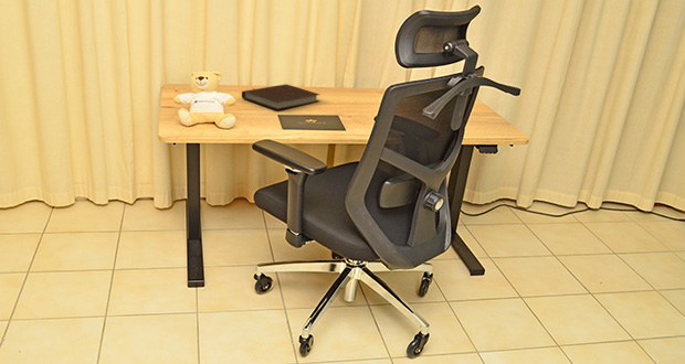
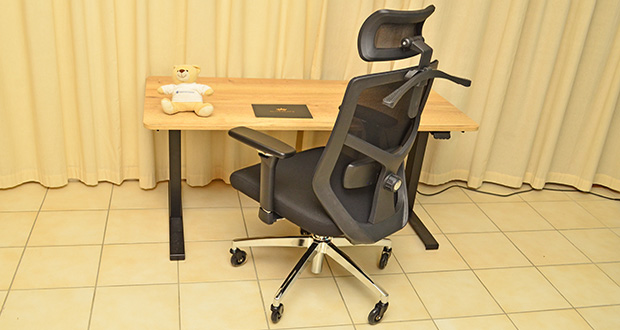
- notebook (281, 96)
